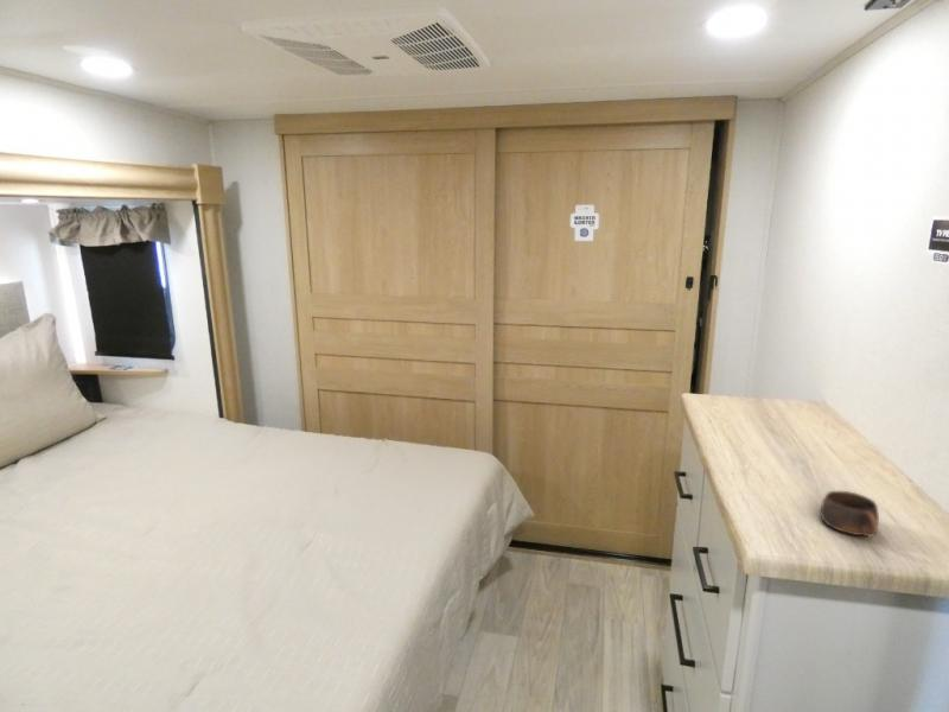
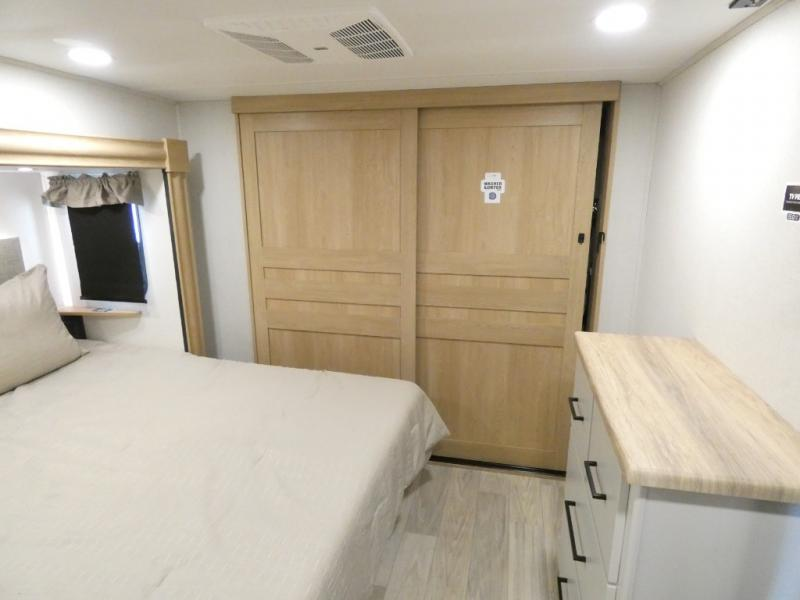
- cup (852, 515)
